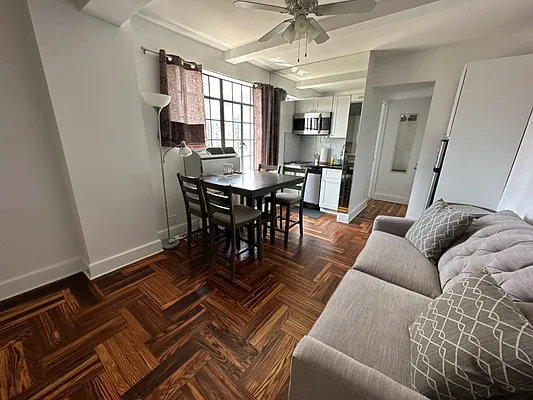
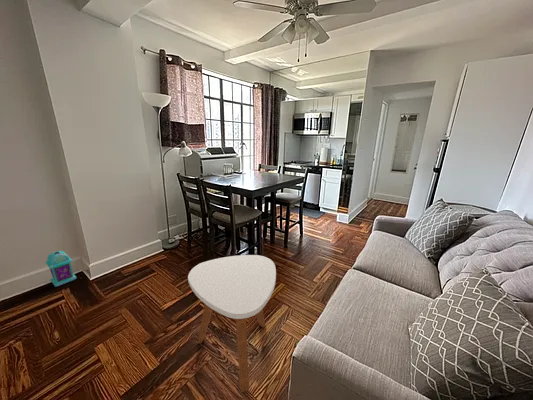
+ side table (240, 315)
+ lantern (60, 266)
